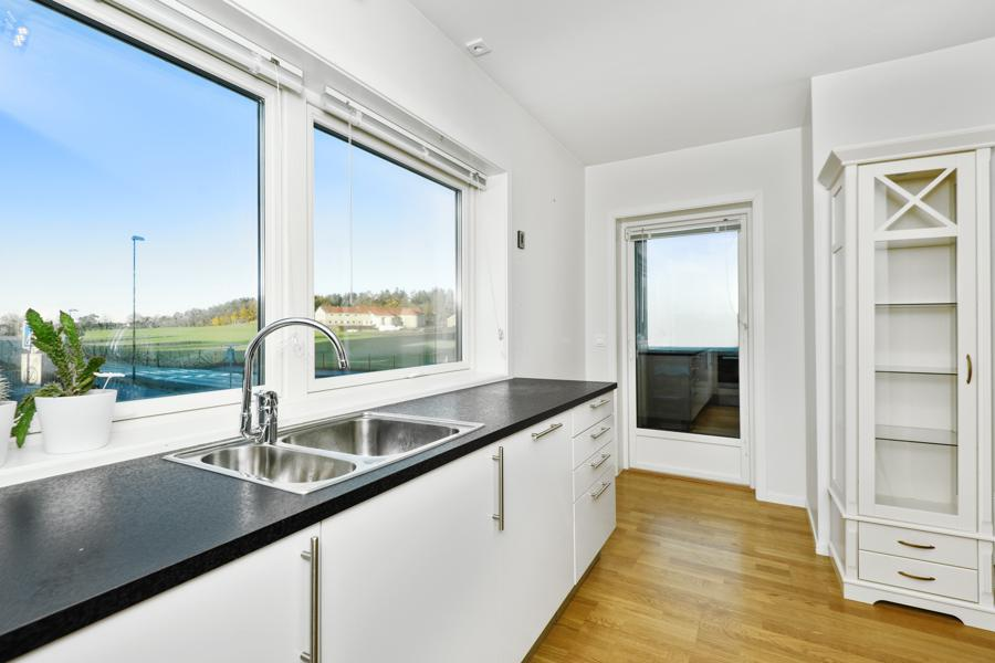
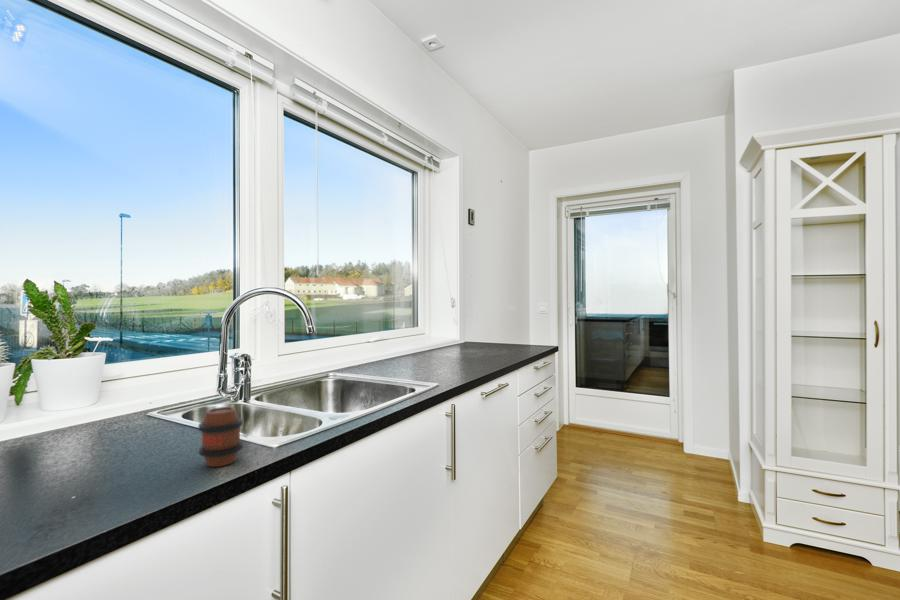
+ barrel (221, 435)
